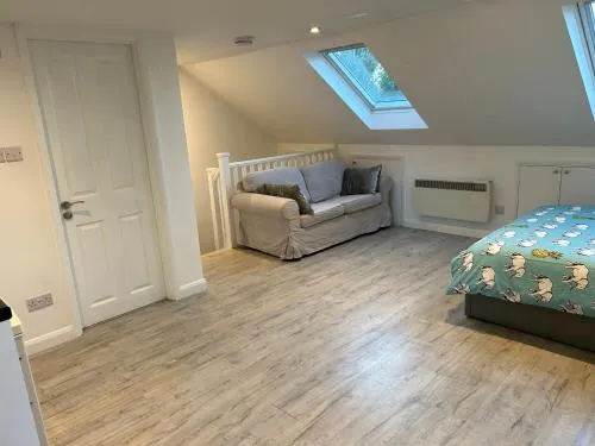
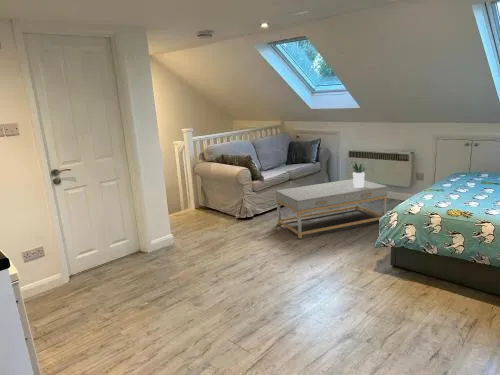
+ coffee table (331, 206)
+ potted plant (358, 174)
